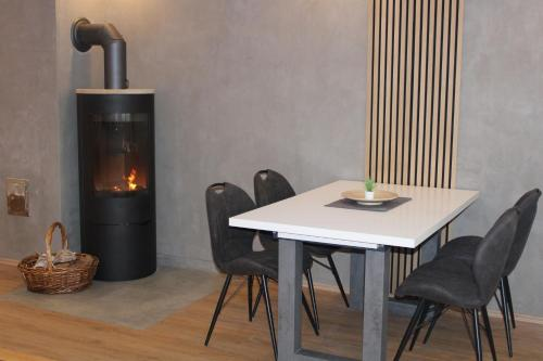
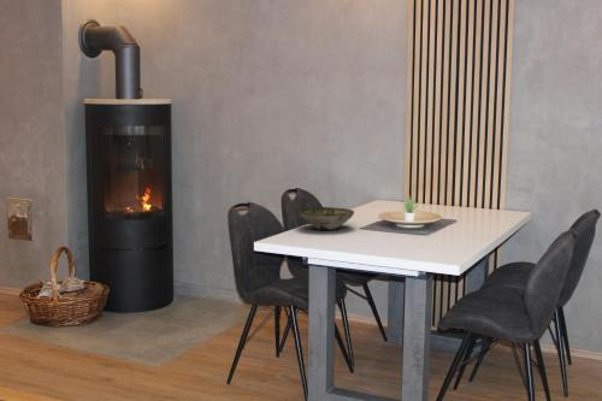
+ bowl (325, 218)
